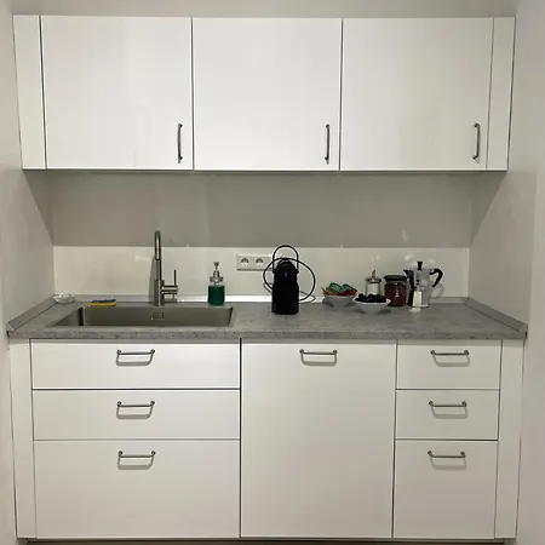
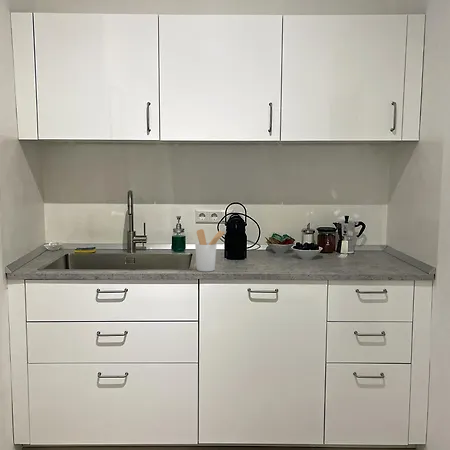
+ utensil holder (210, 249)
